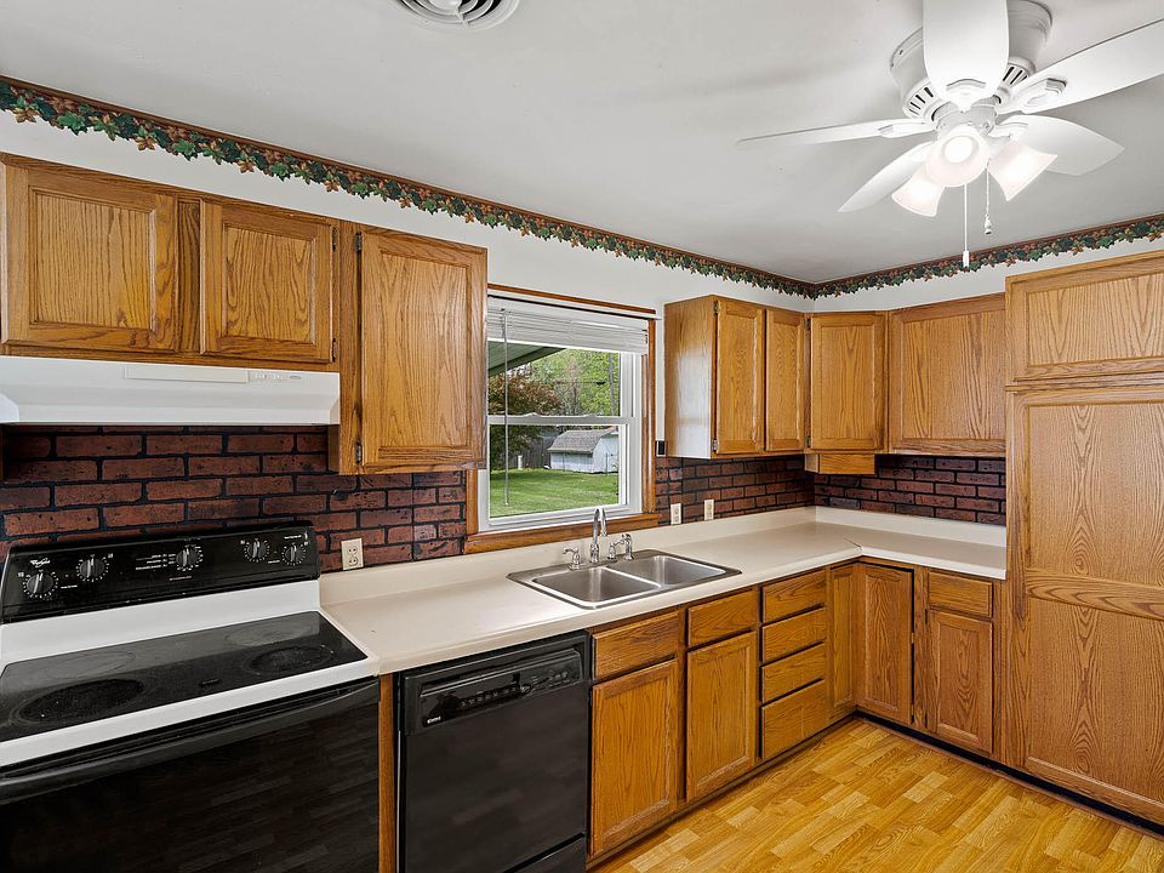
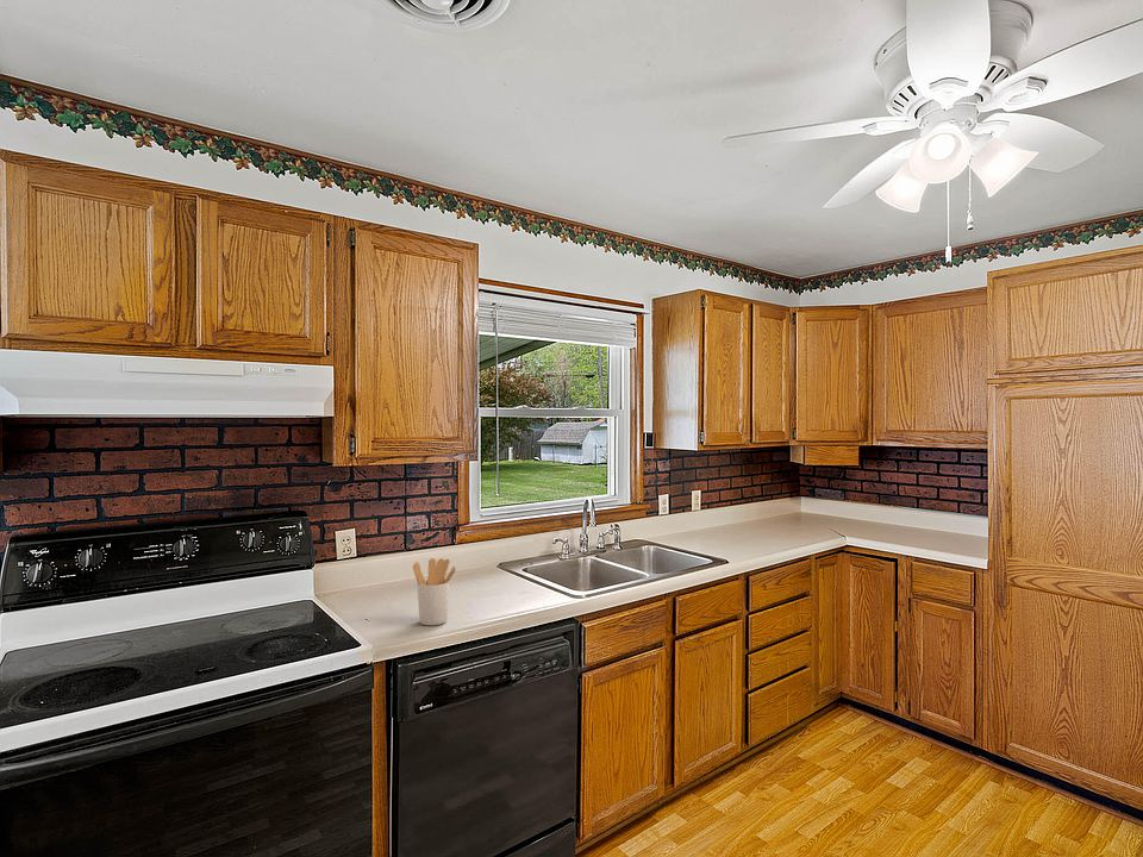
+ utensil holder (435, 589)
